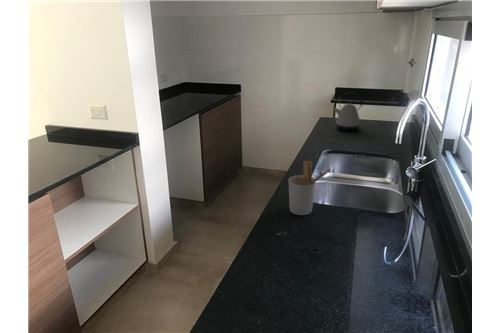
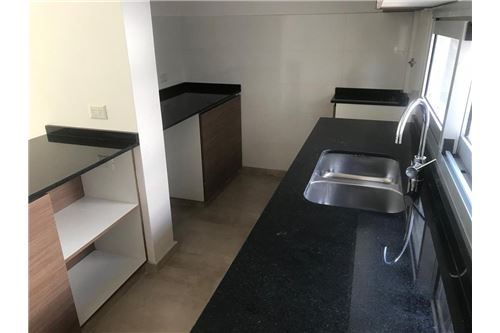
- kettle (348, 110)
- utensil holder (308, 189)
